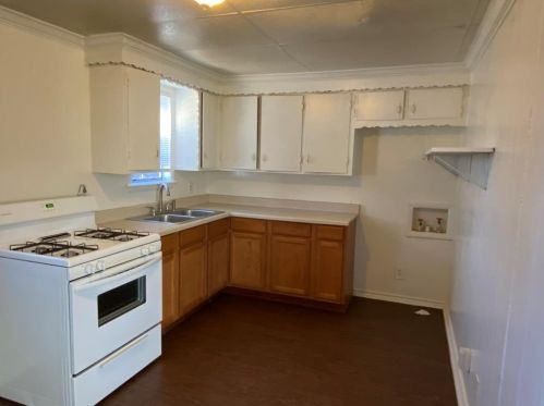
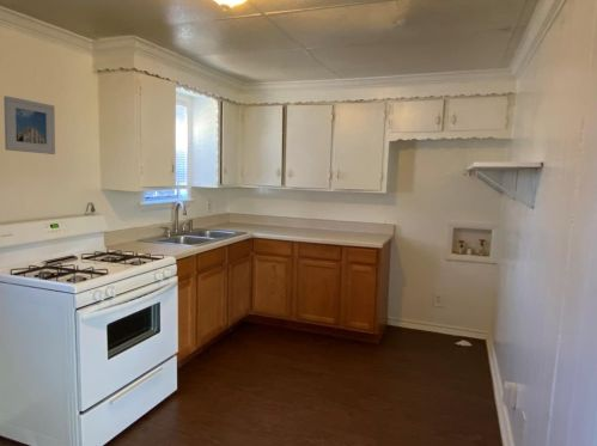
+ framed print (30, 127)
